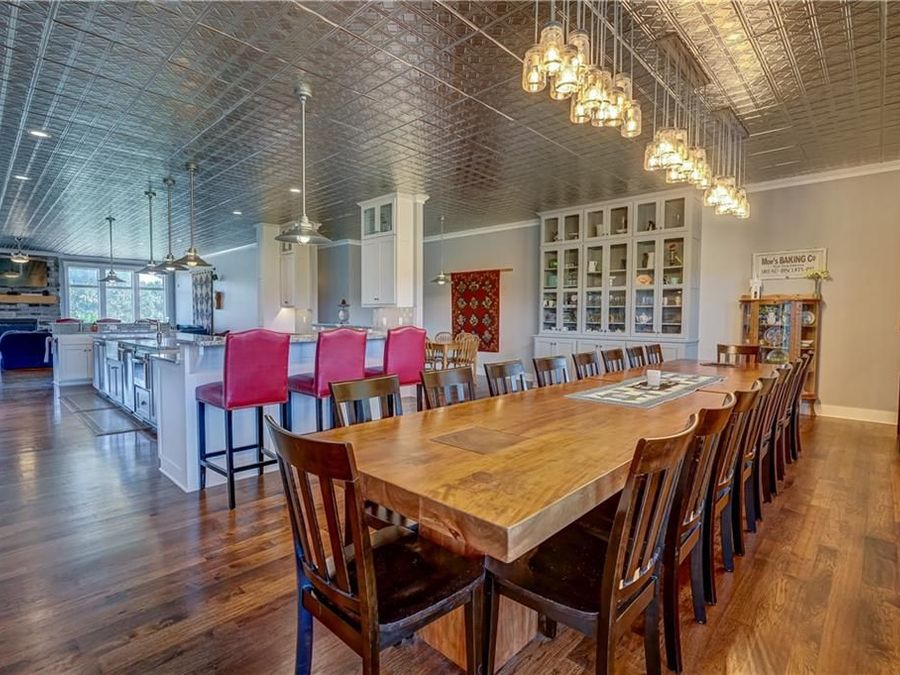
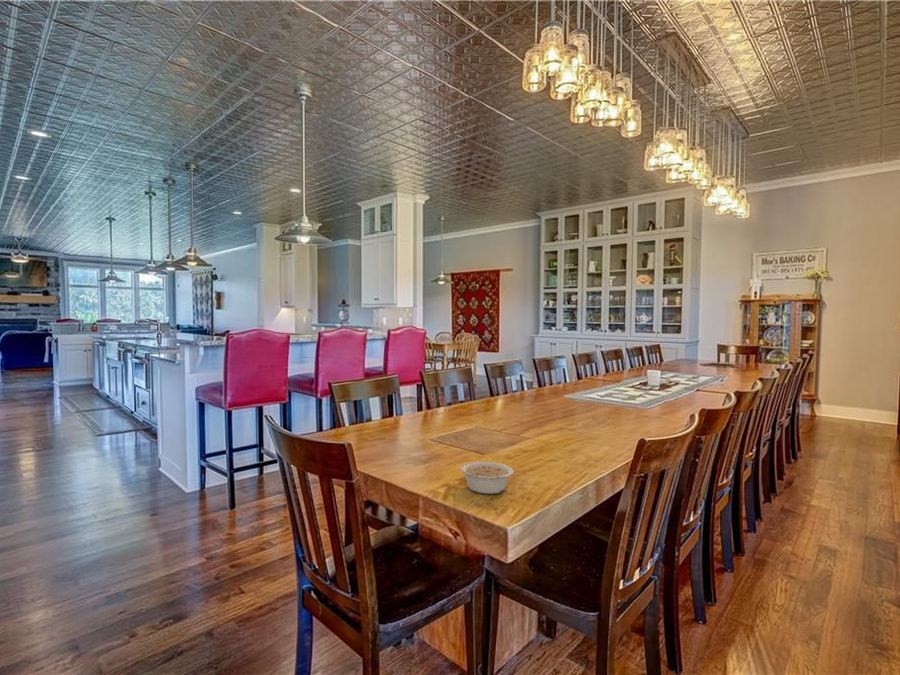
+ legume (488, 477)
